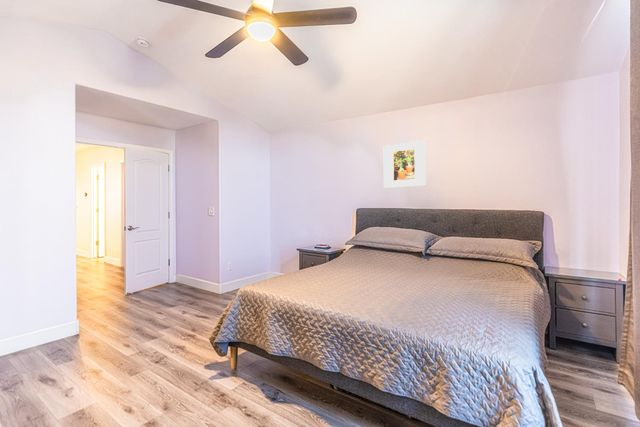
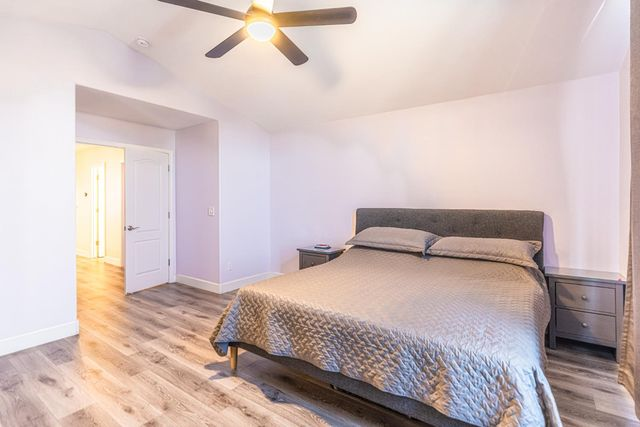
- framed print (404, 165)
